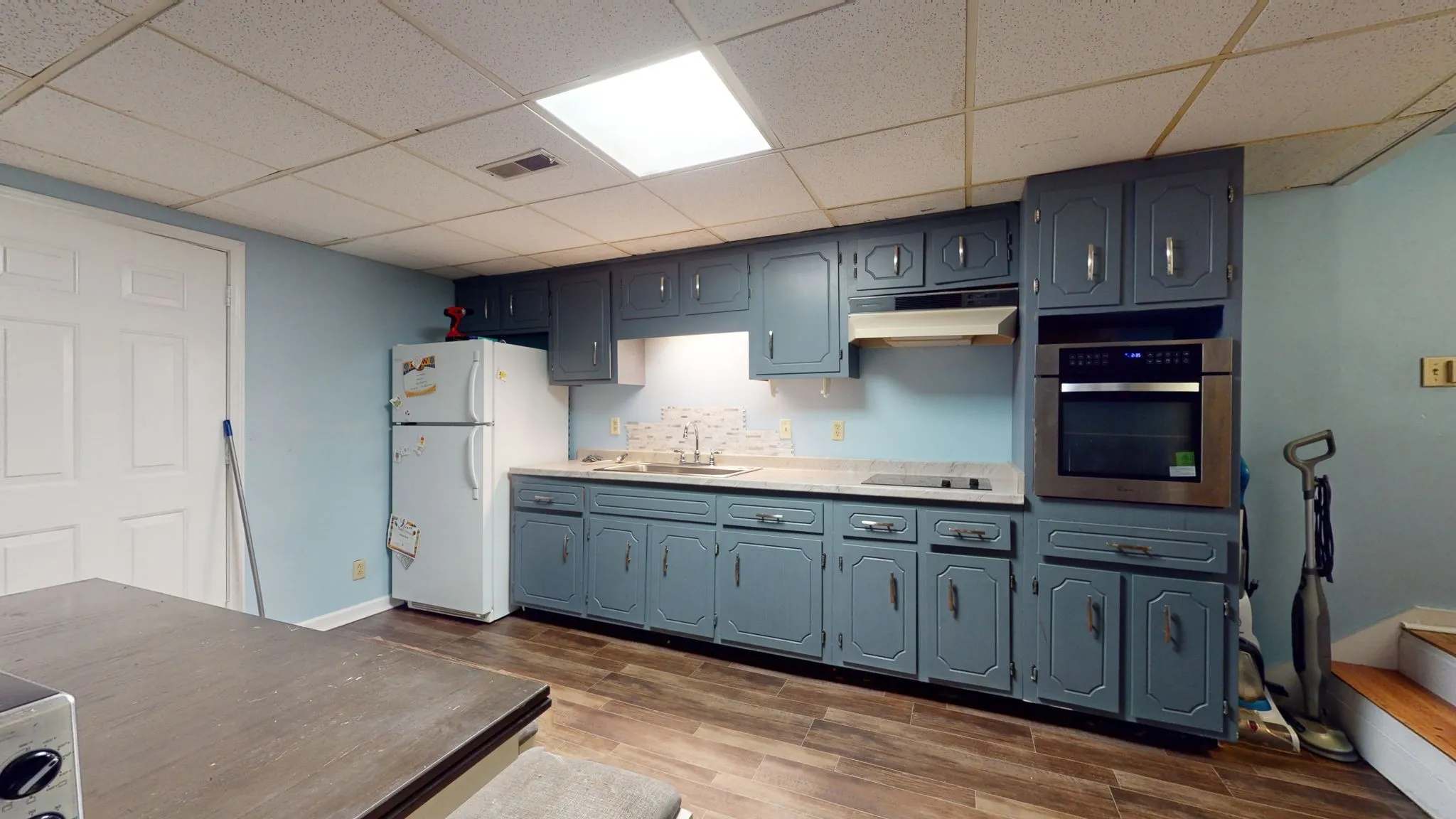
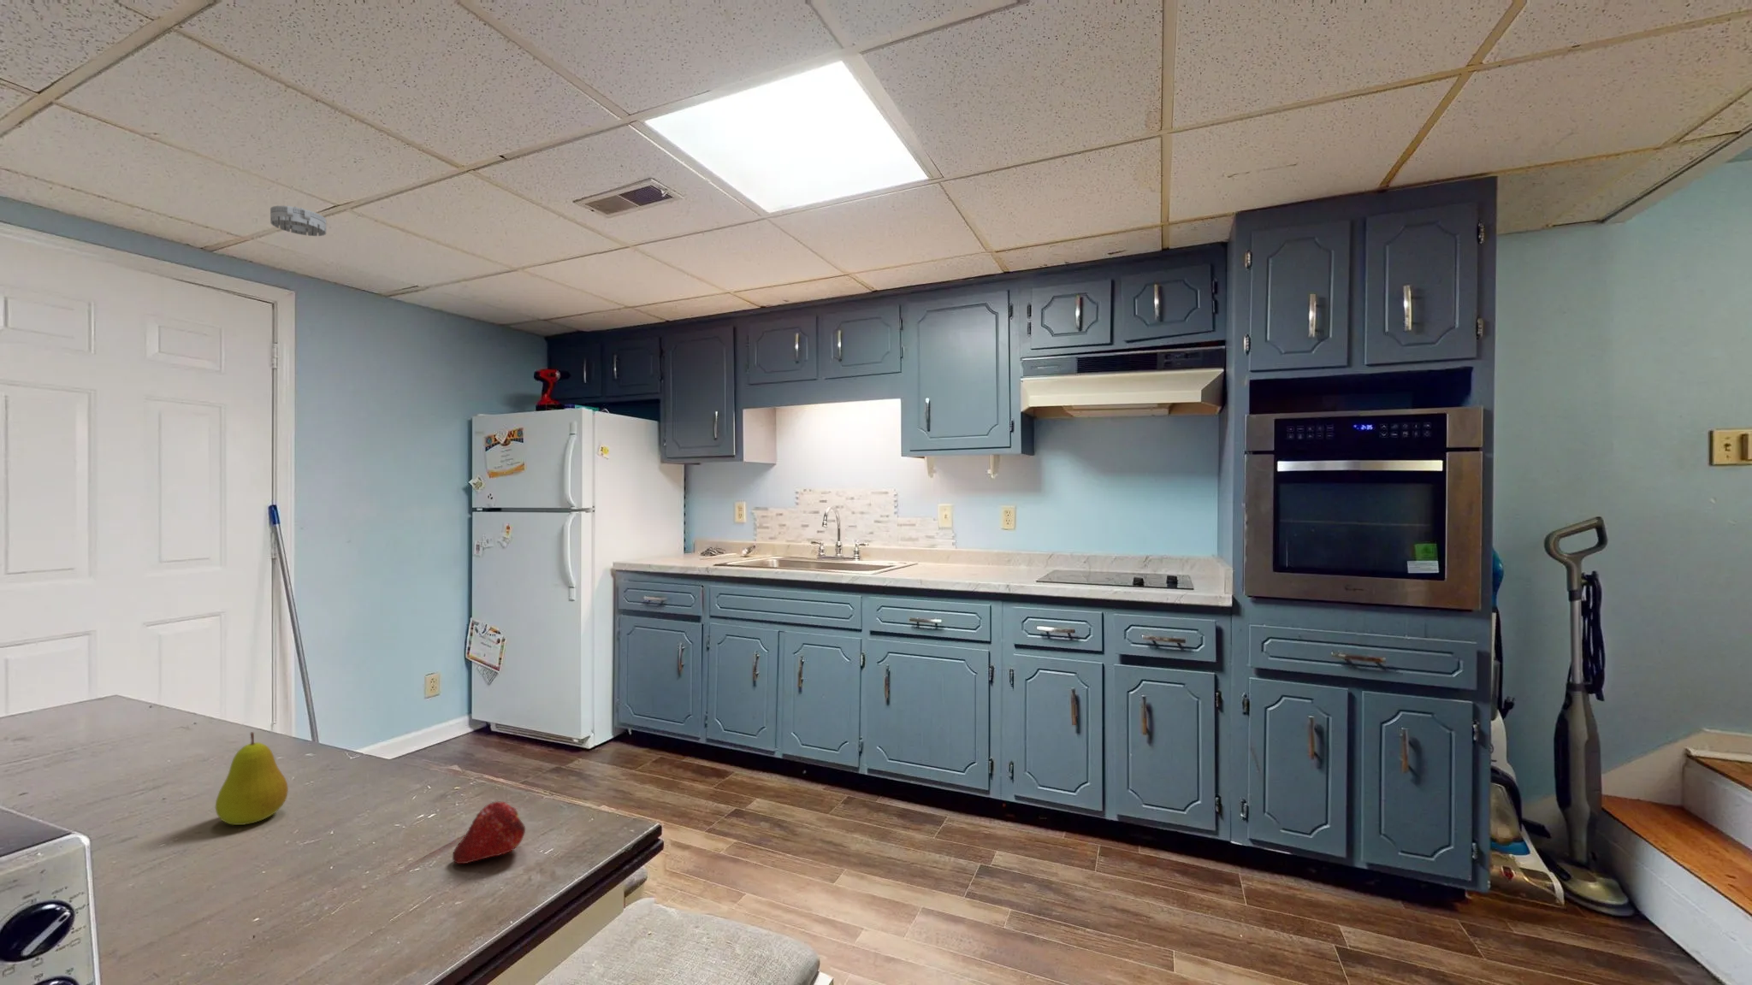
+ fruit (253, 776)
+ fruit (495, 829)
+ smoke detector (298, 220)
